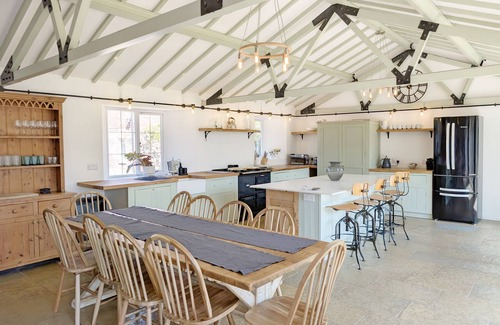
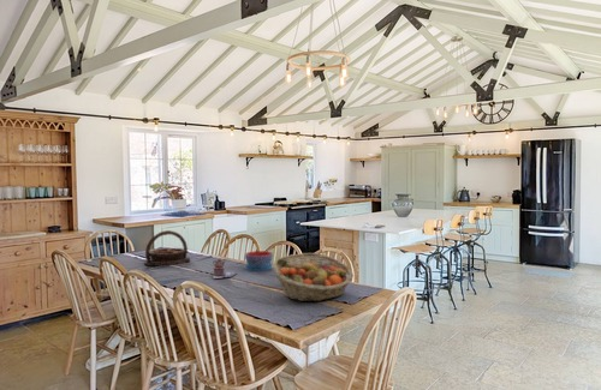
+ teapot (220, 266)
+ bowl (258, 260)
+ serving tray (167, 248)
+ fruit basket (313, 275)
